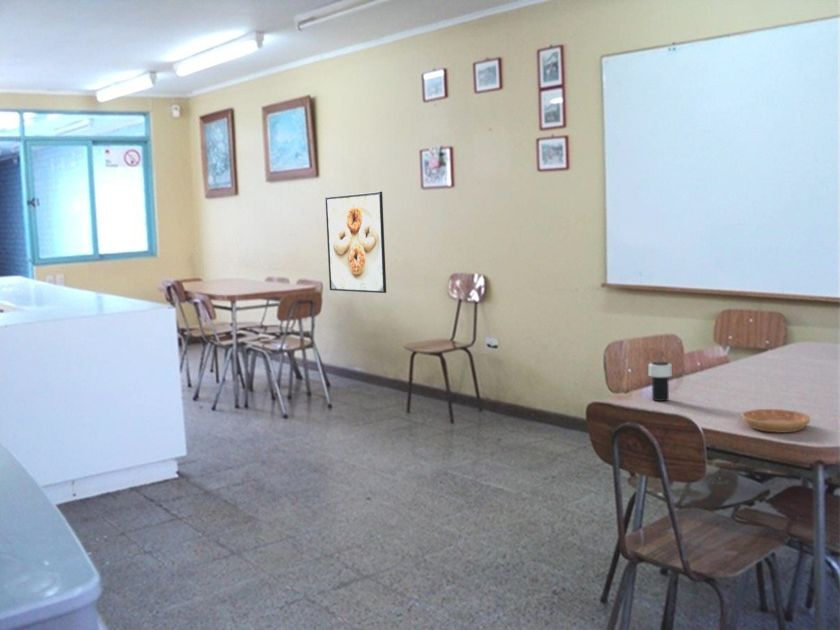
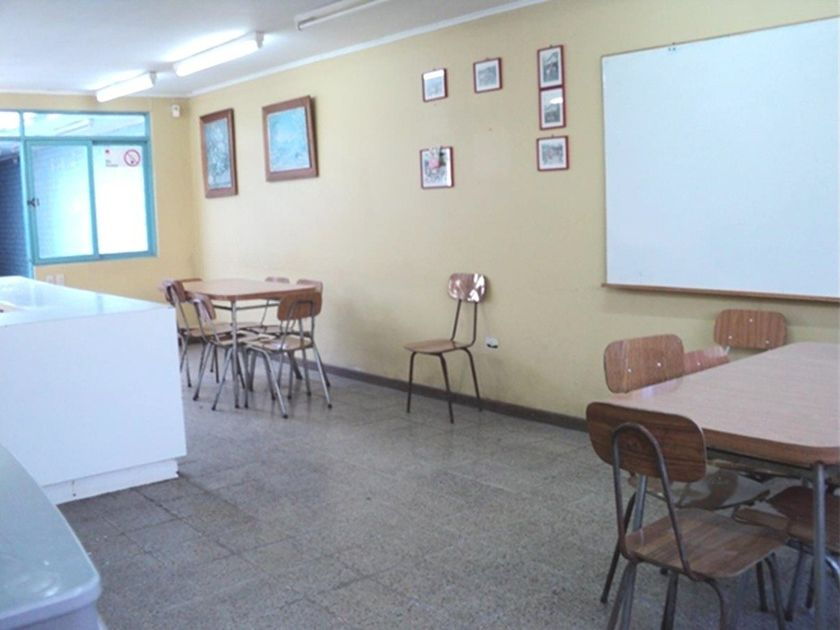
- cup (660, 381)
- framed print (354, 243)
- saucer (775, 421)
